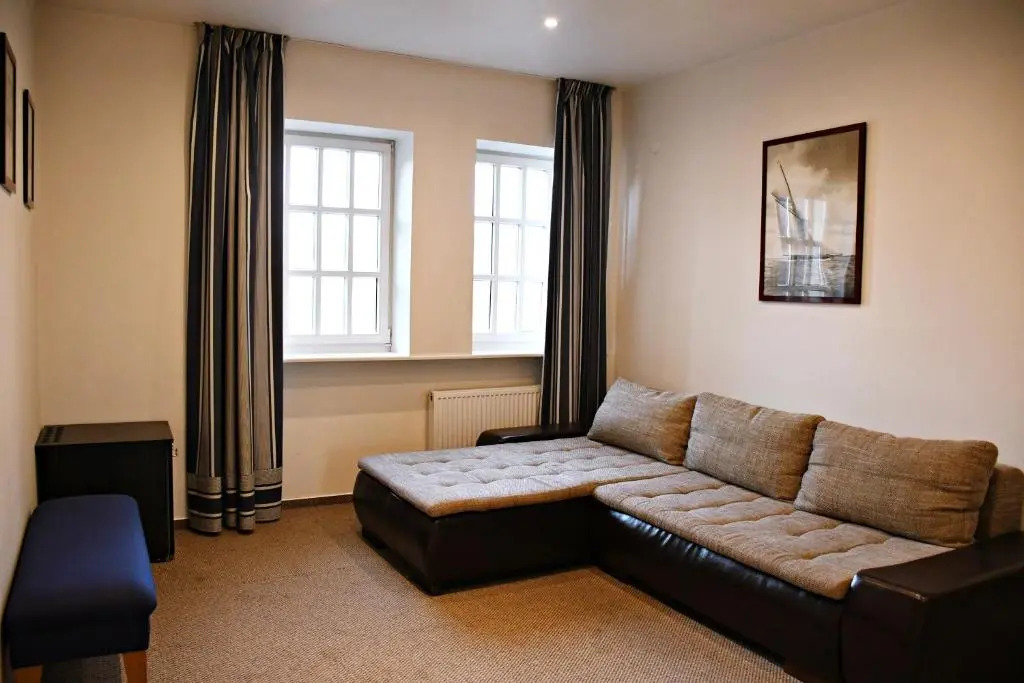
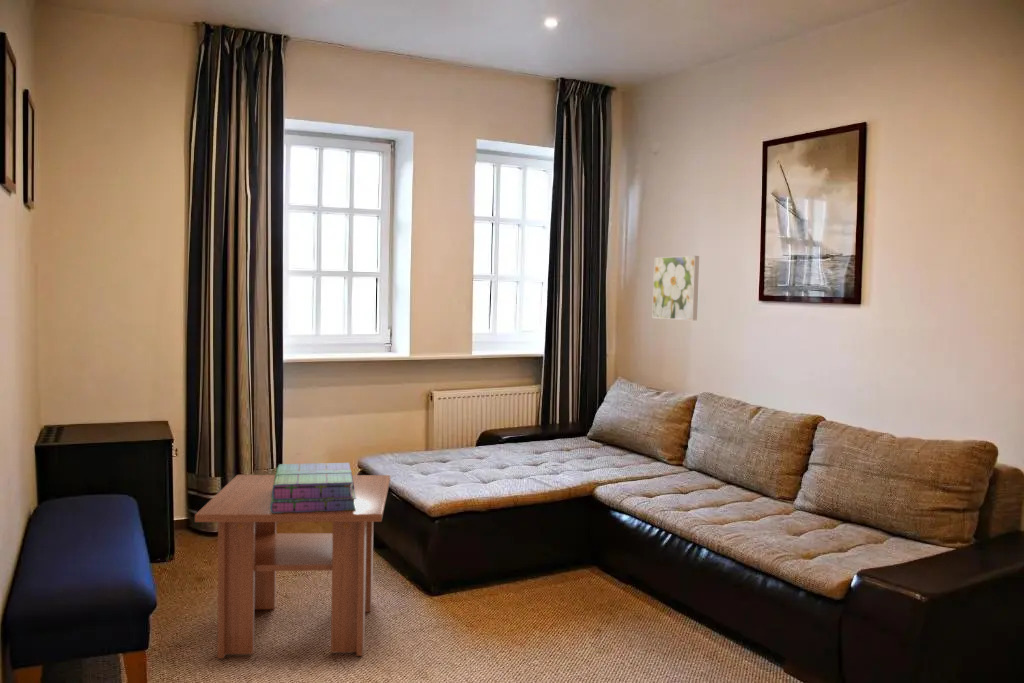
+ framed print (674, 288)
+ coffee table (302, 561)
+ stack of books (313, 485)
